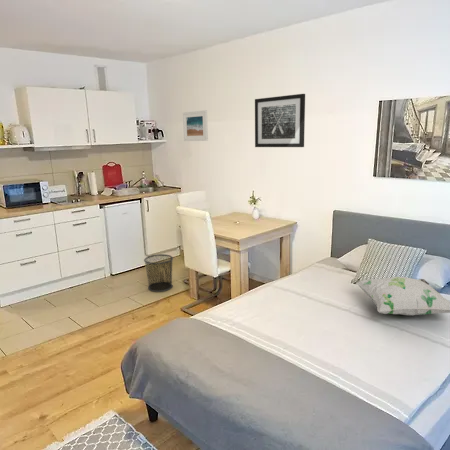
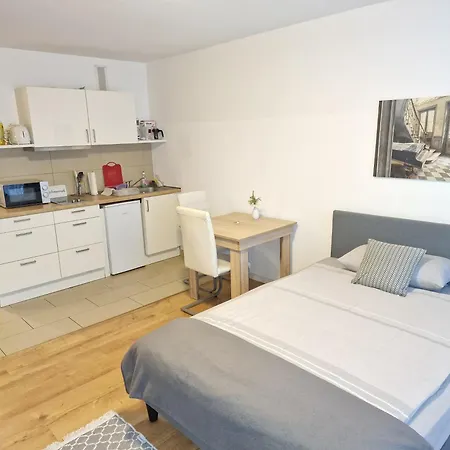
- decorative pillow (403, 294)
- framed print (195, 126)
- wall art (278, 122)
- waste bin (159, 273)
